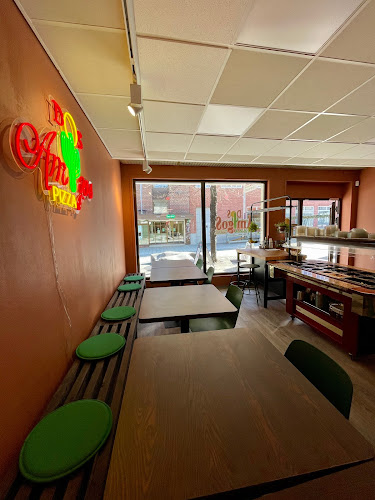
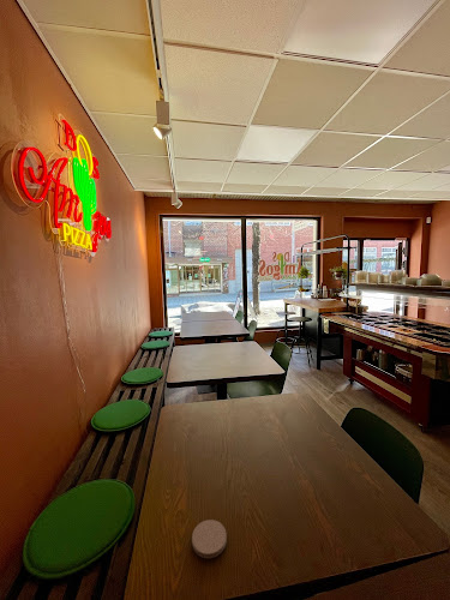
+ coaster (209, 538)
